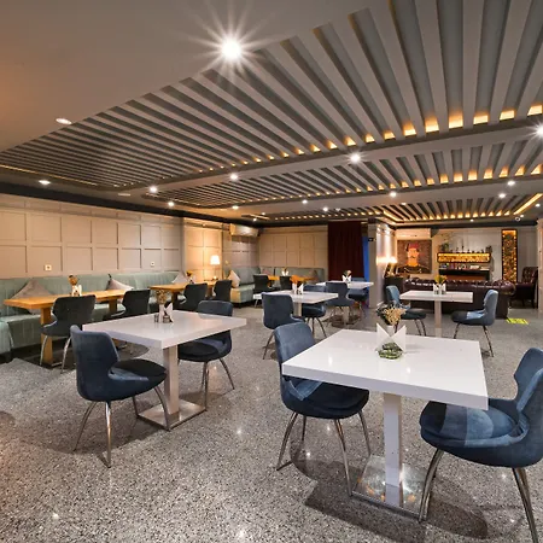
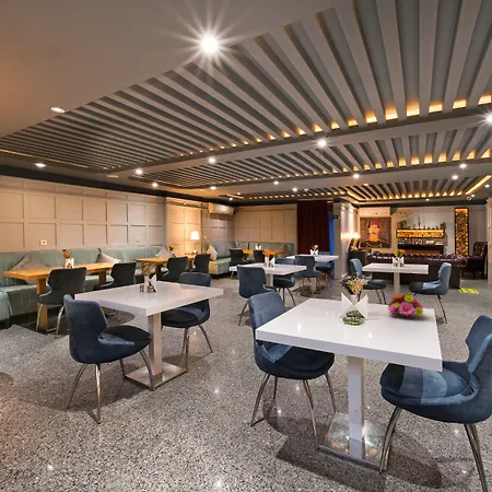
+ flower bouquet (406, 304)
